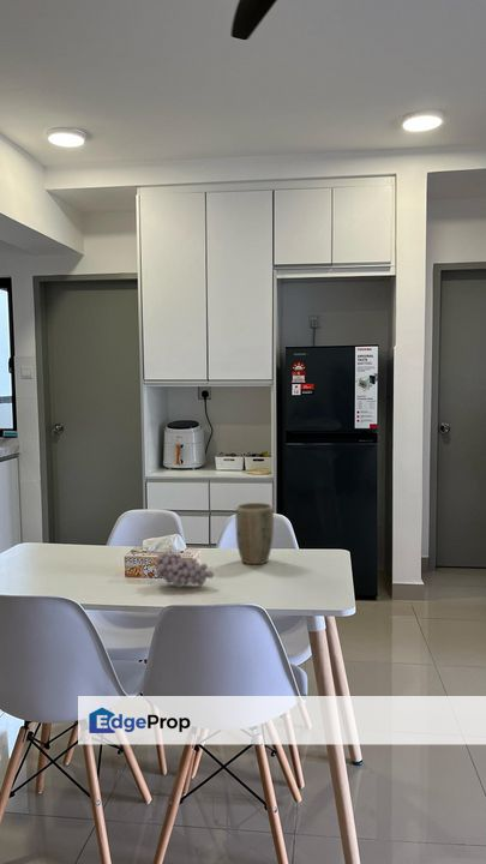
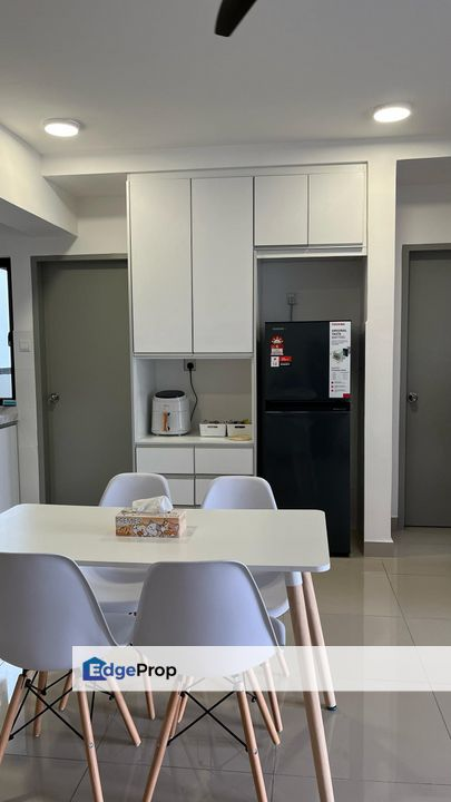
- plant pot (254, 533)
- fruit (182, 570)
